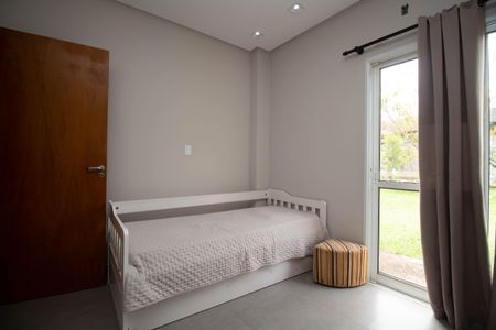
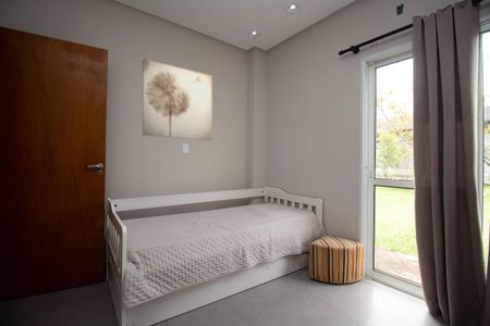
+ wall art (180, 102)
